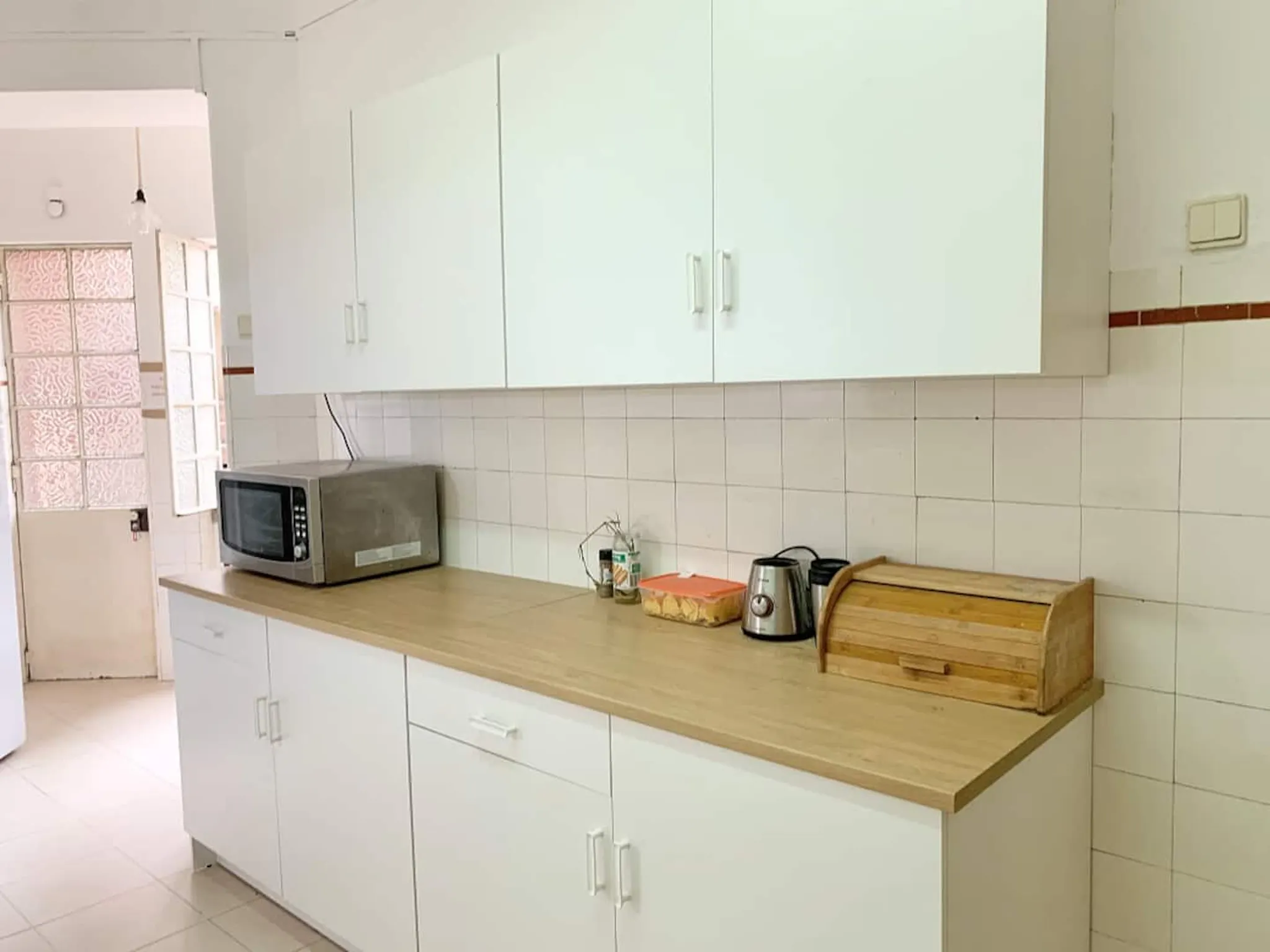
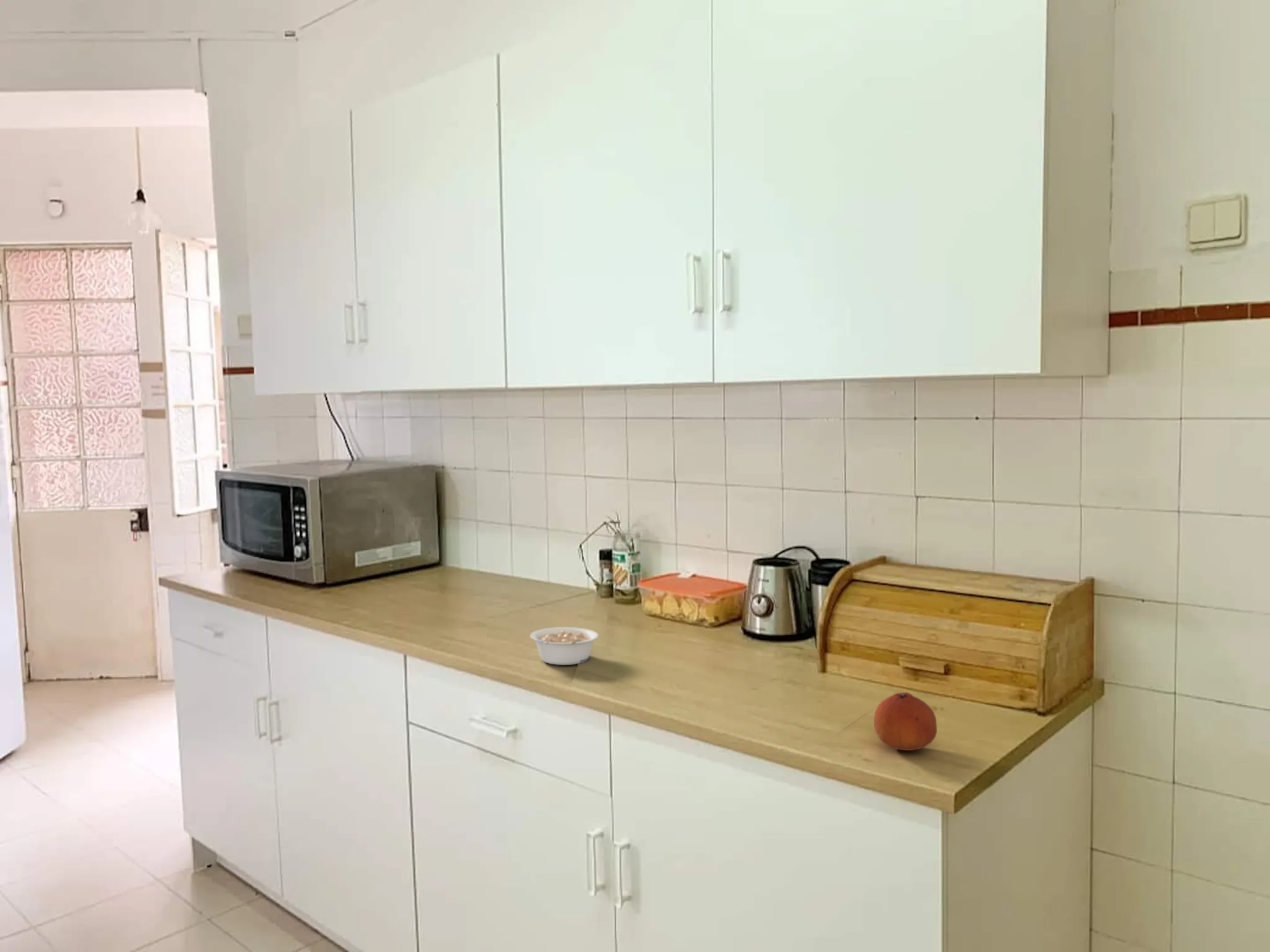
+ legume (566, 645)
+ fruit (905, 721)
